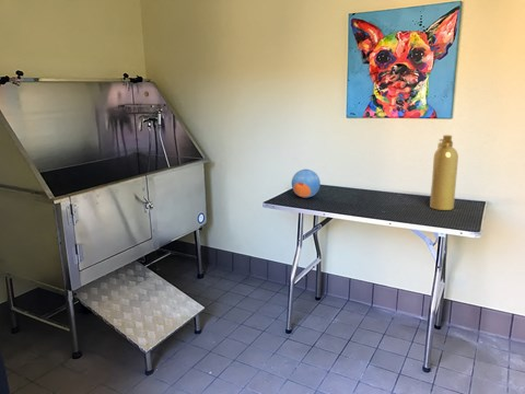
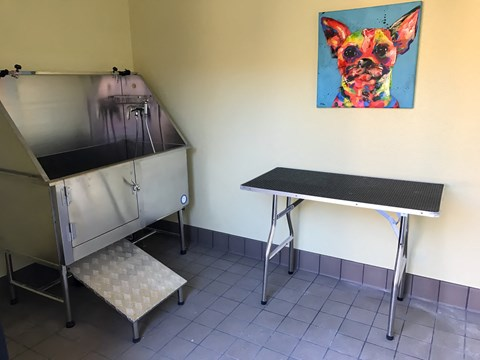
- treat dispenser ball (305, 183)
- spray bottle (443, 171)
